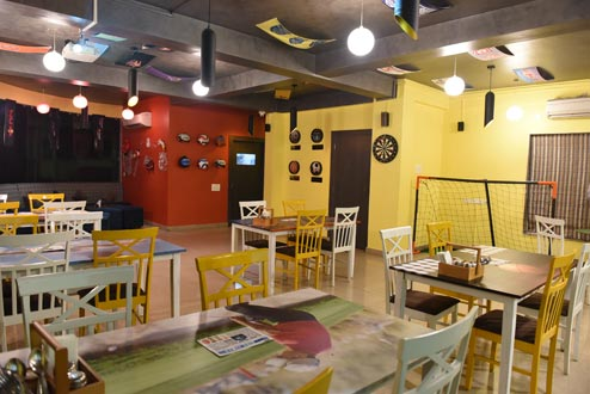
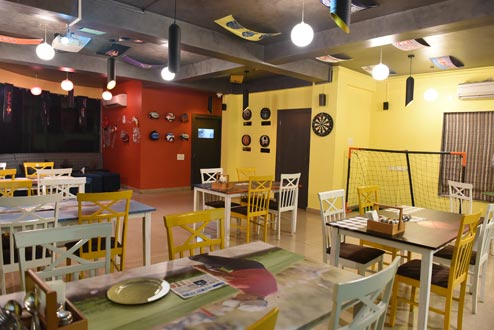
+ plate (139, 289)
